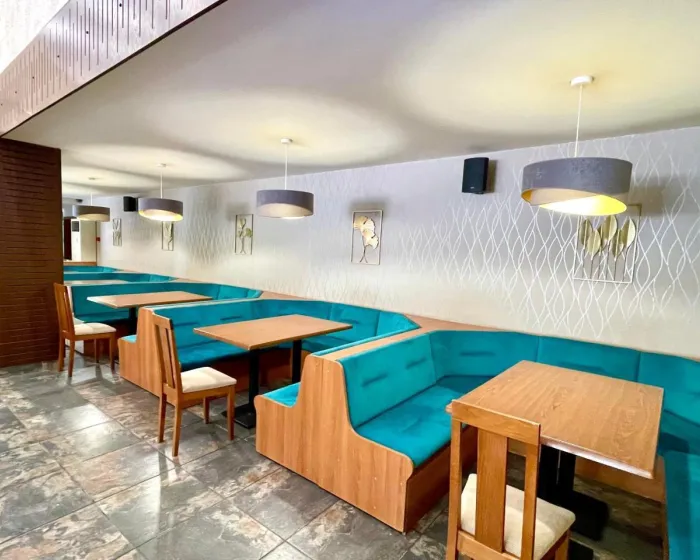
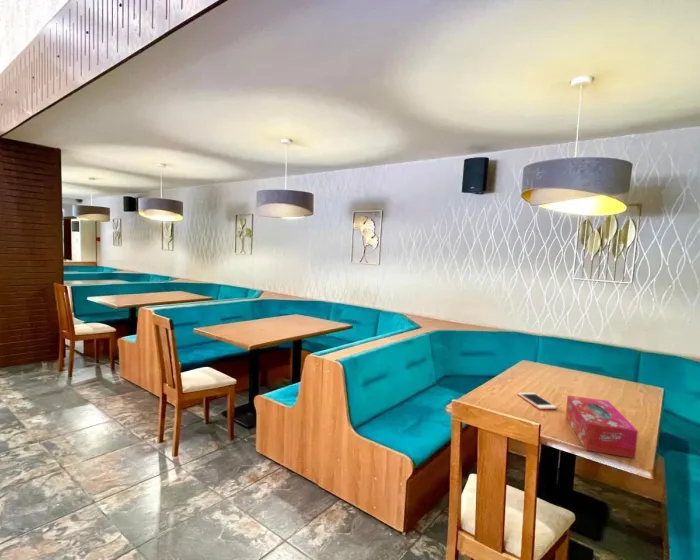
+ cell phone (536, 400)
+ tissue box (597, 423)
